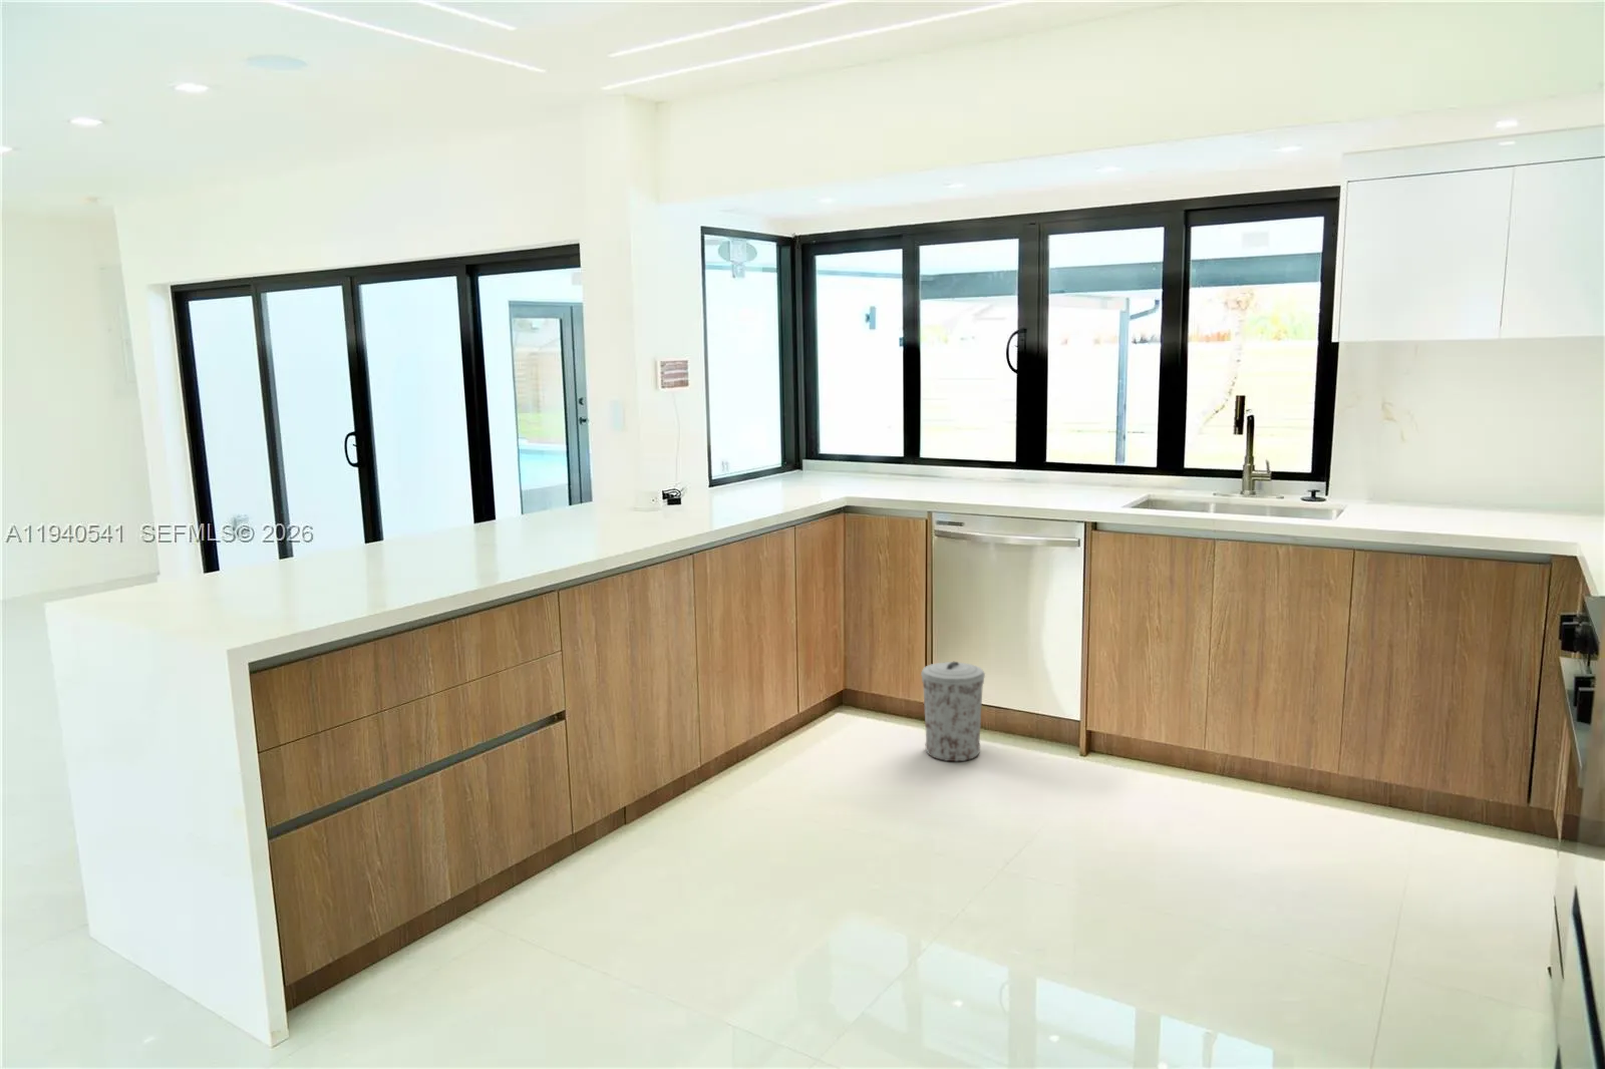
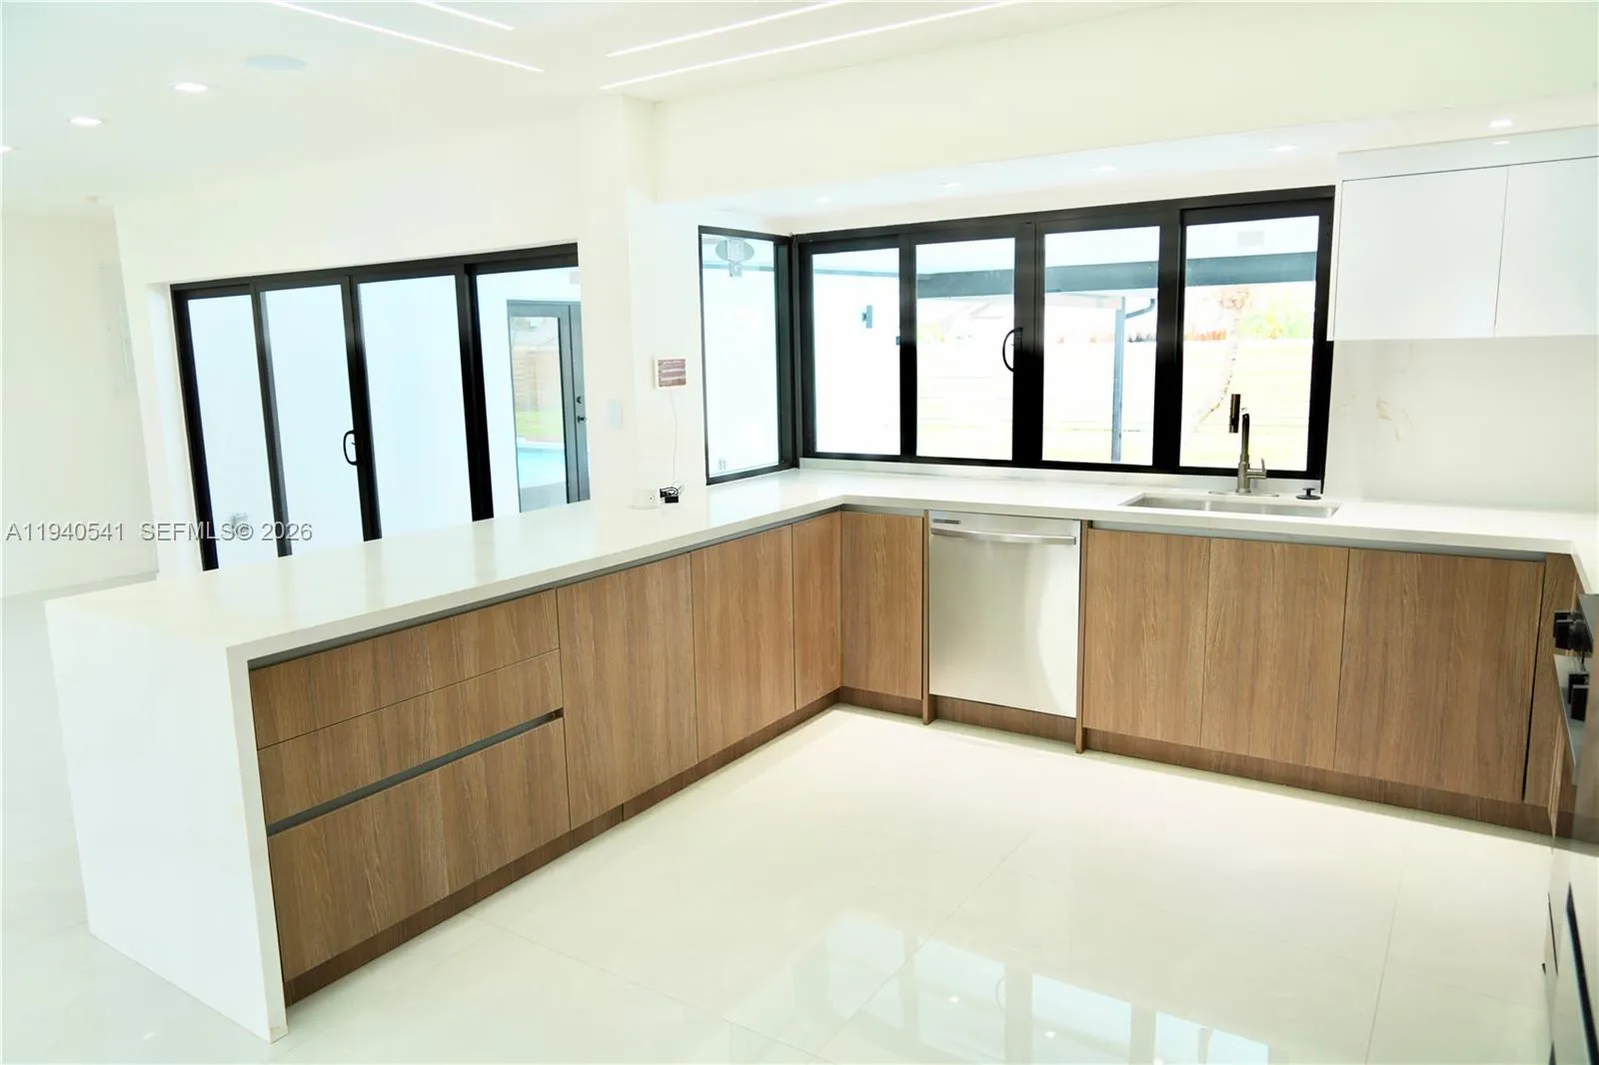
- trash can (952, 707)
